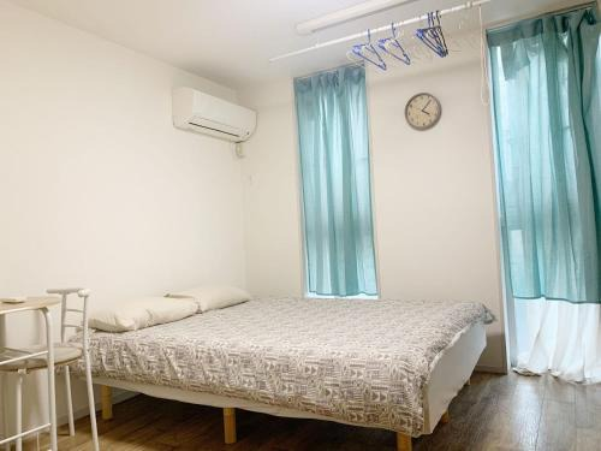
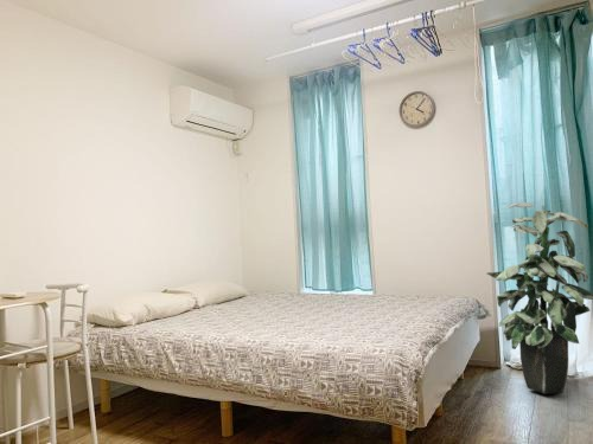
+ indoor plant (538, 294)
